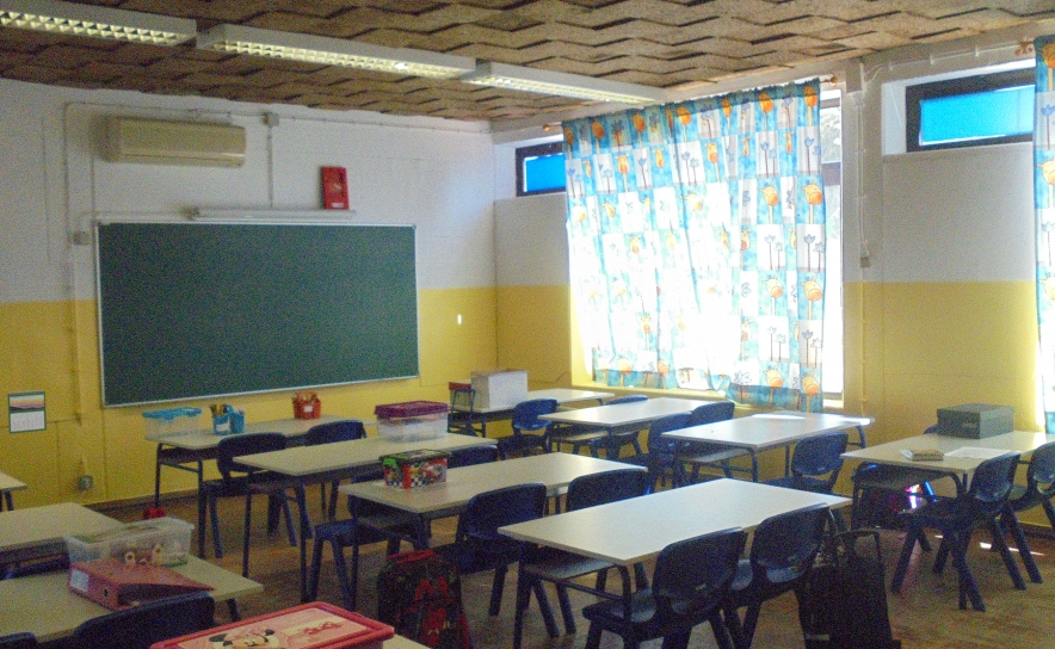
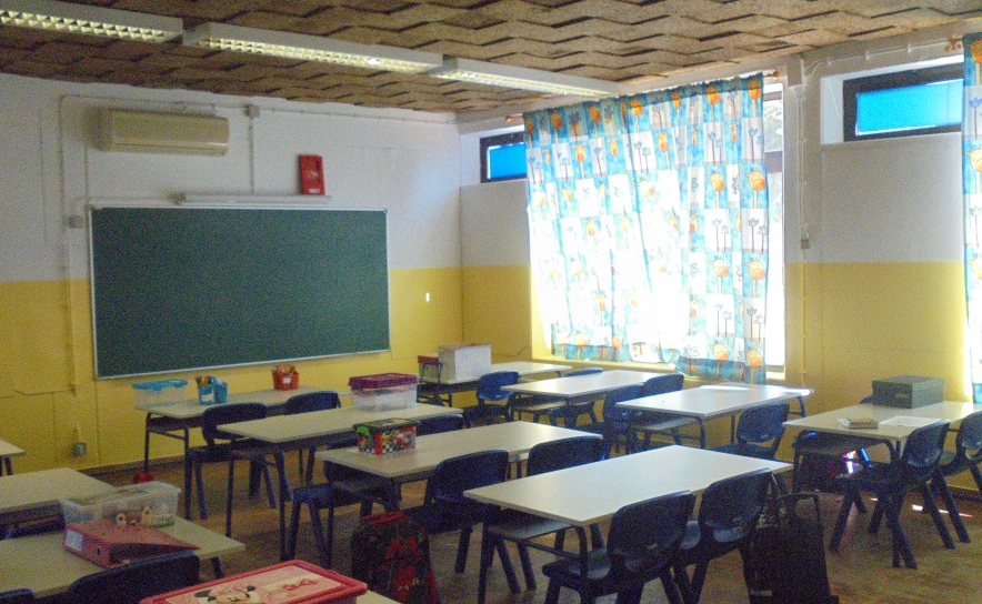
- calendar (26, 410)
